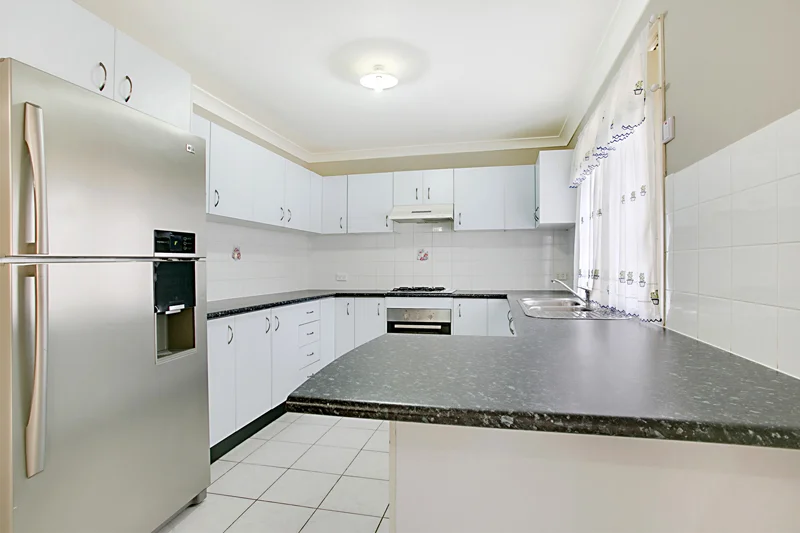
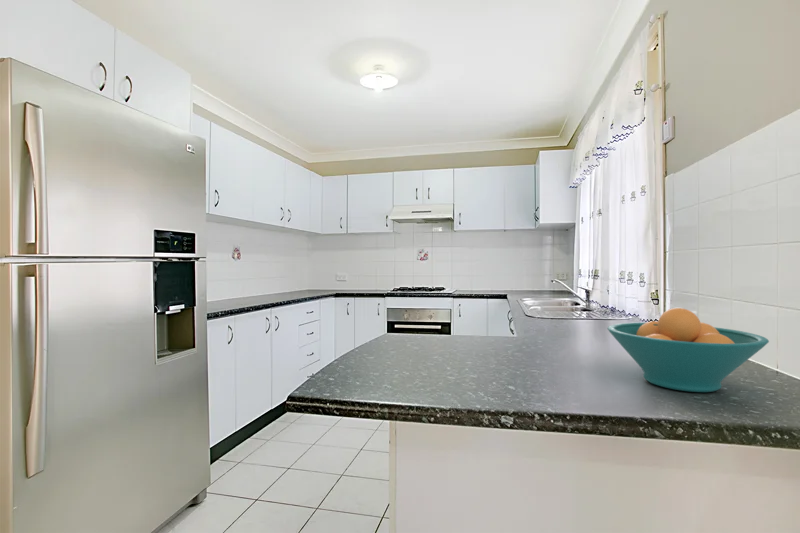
+ fruit bowl (680, 346)
